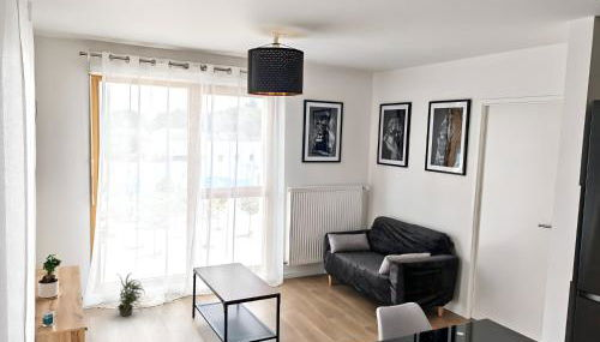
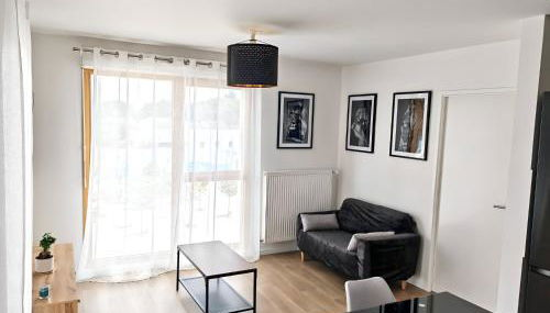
- potted plant (128, 294)
